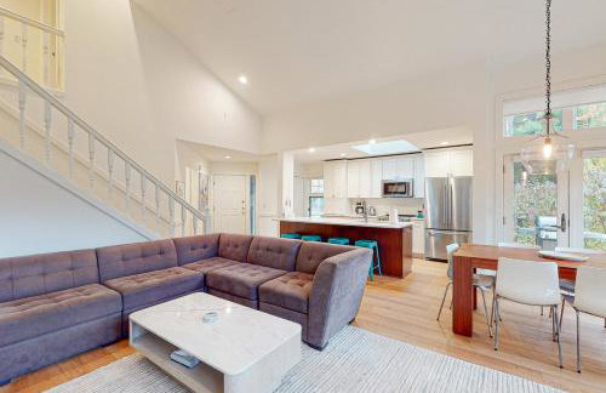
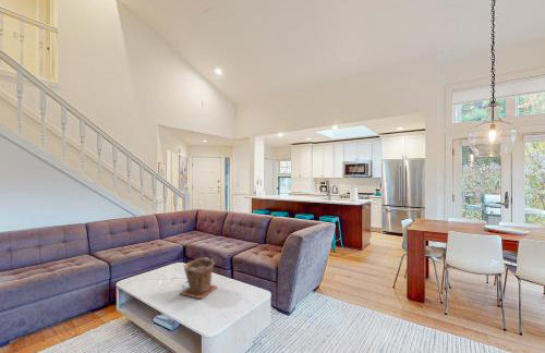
+ plant pot (198, 276)
